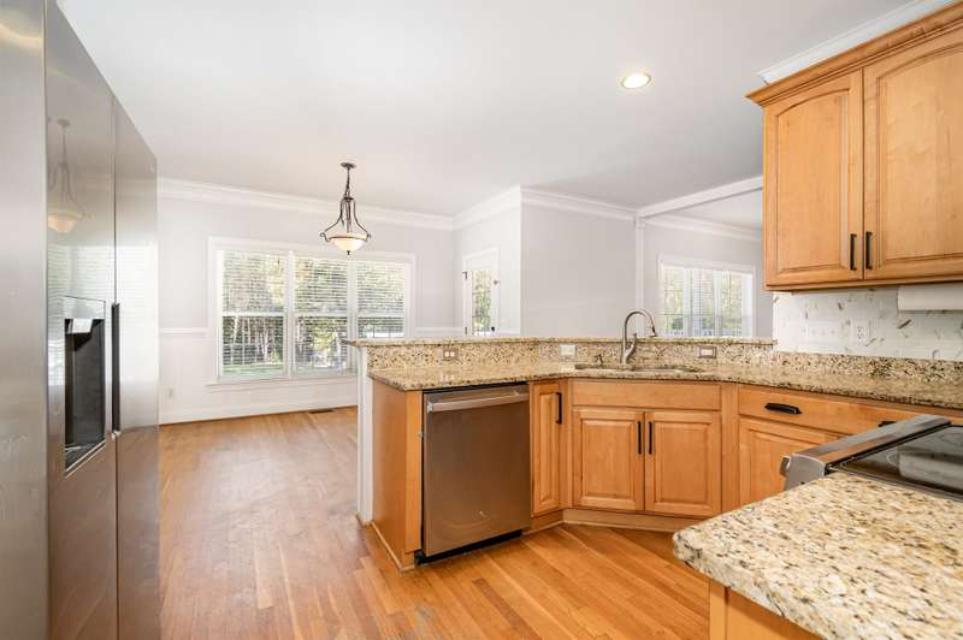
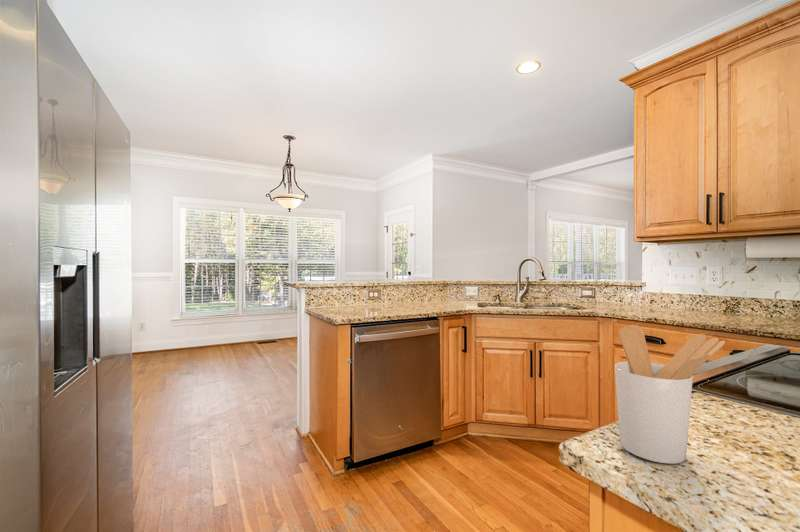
+ utensil holder (668, 390)
